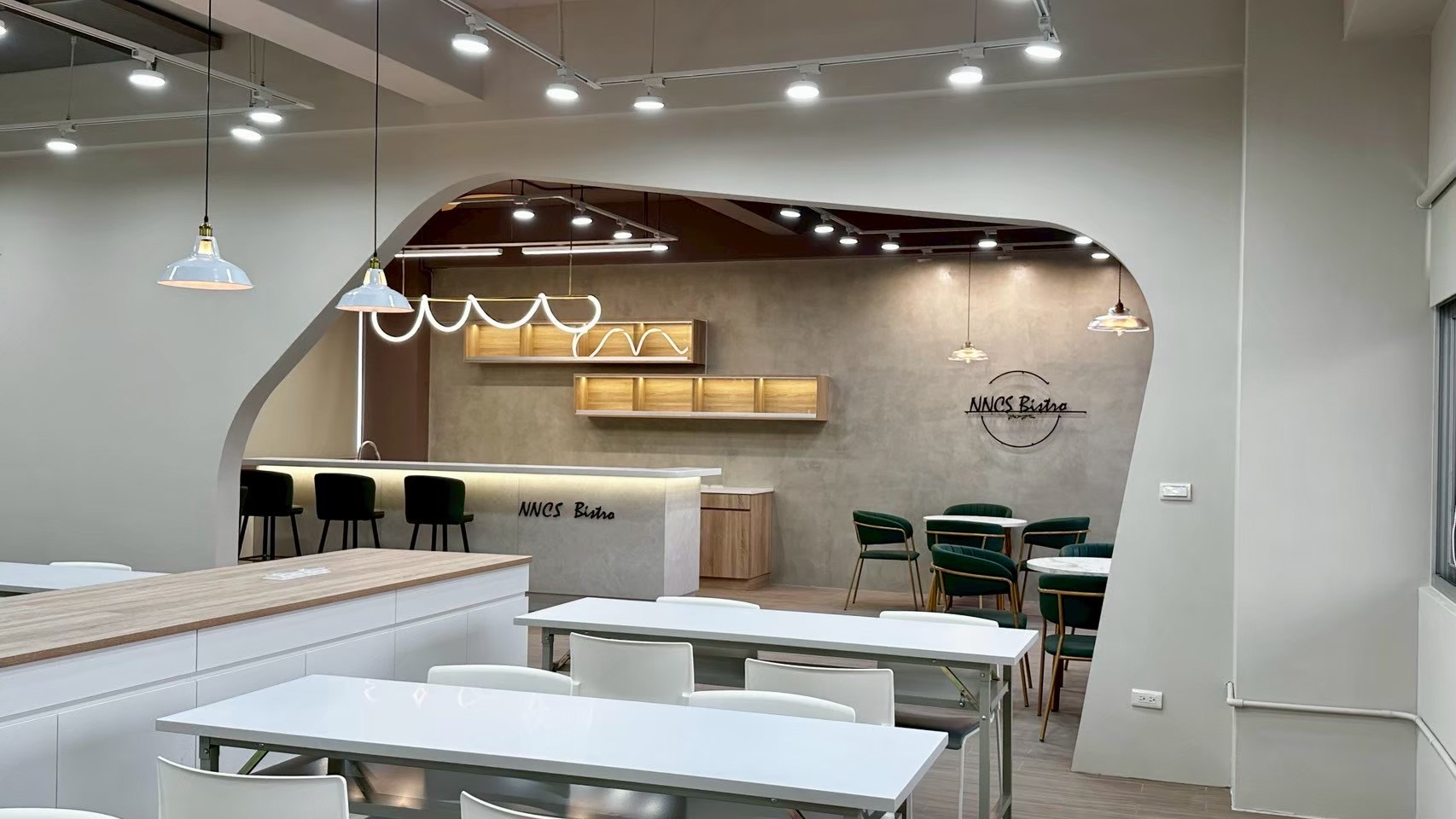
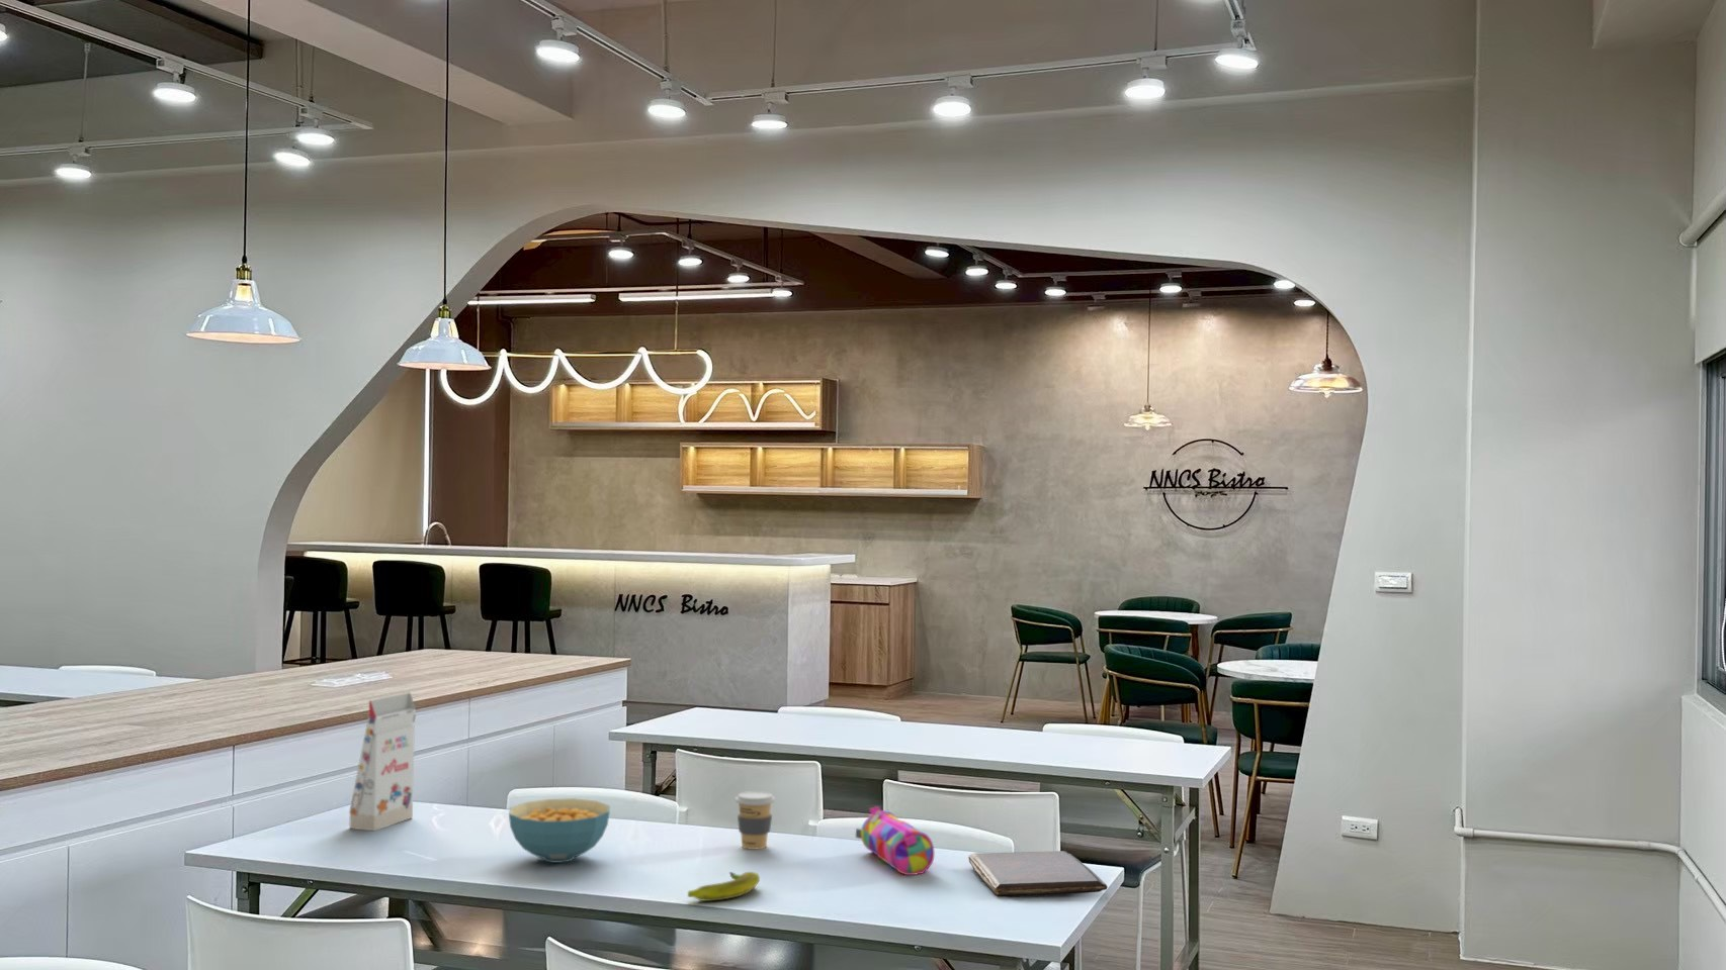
+ gift box (383, 759)
+ book (1034, 871)
+ coffee cup (754, 821)
+ pencil case (894, 841)
+ cereal bowl (558, 834)
+ banana (728, 884)
